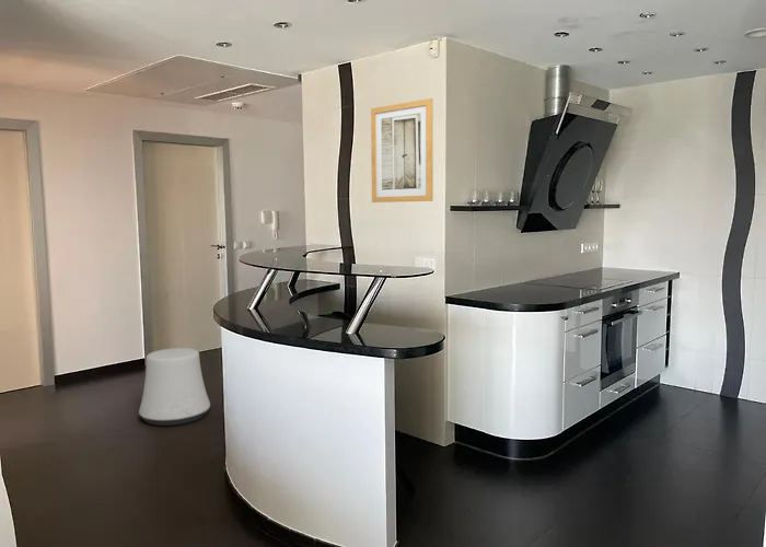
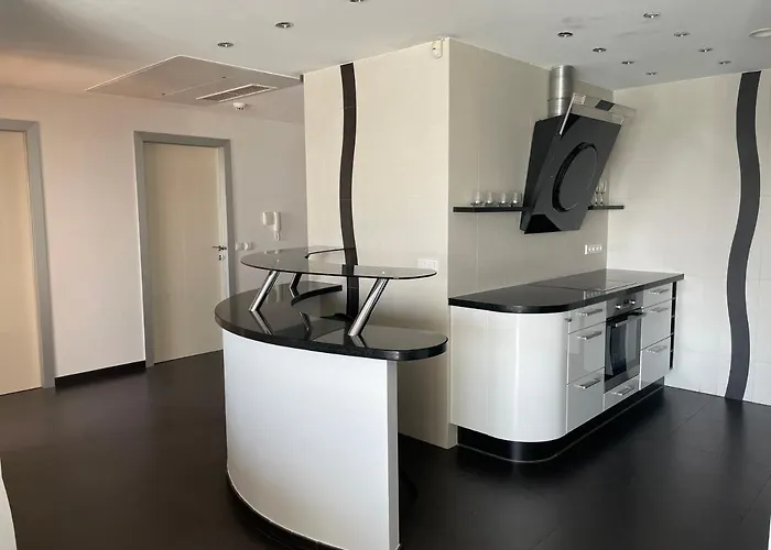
- wall art (401, 153)
- stool (174, 384)
